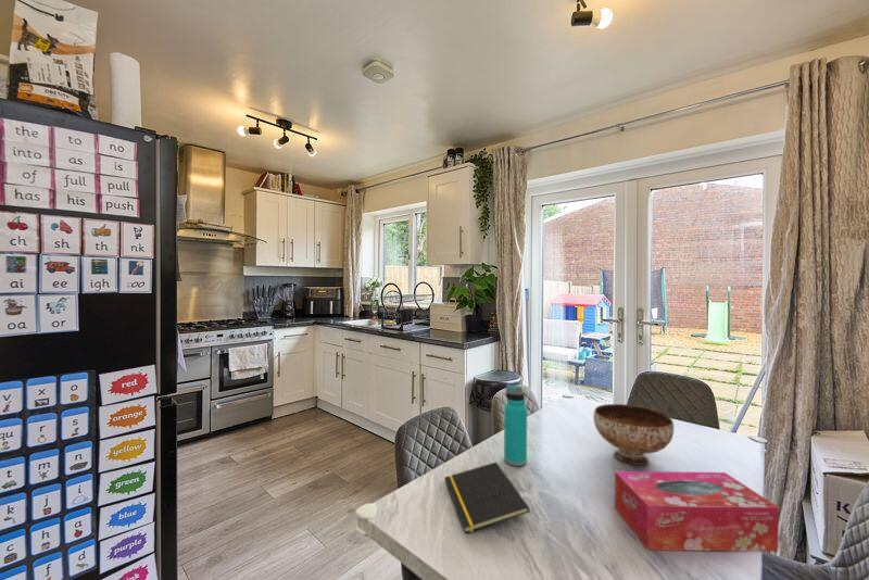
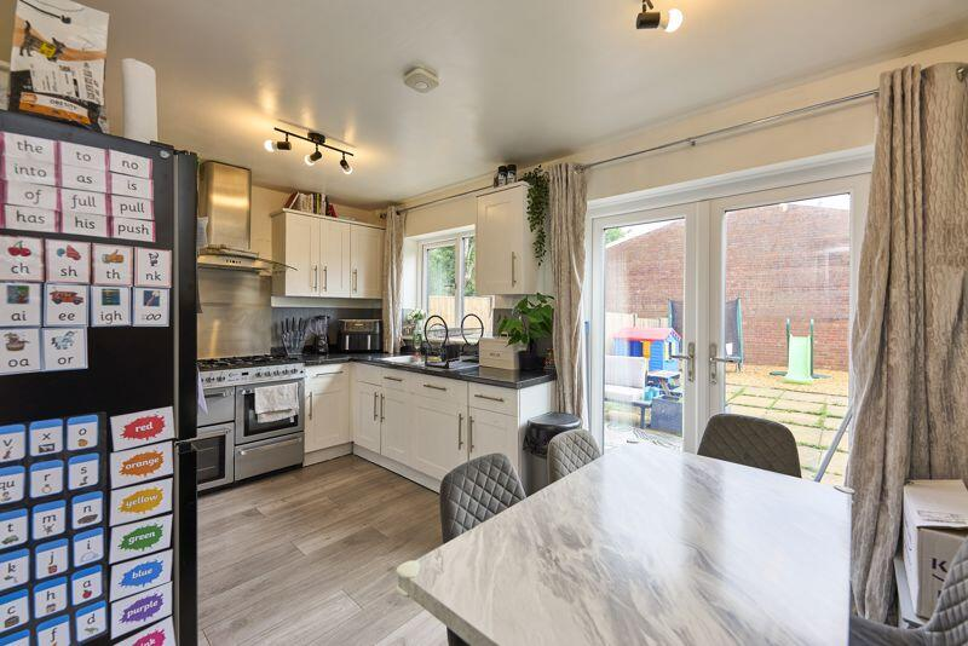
- water bottle (515, 423)
- tissue box (689, 507)
- notepad (482, 492)
- bowl (631, 436)
